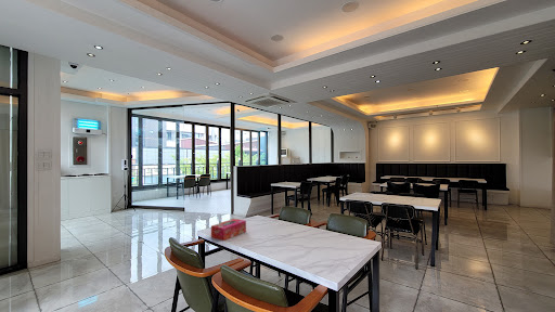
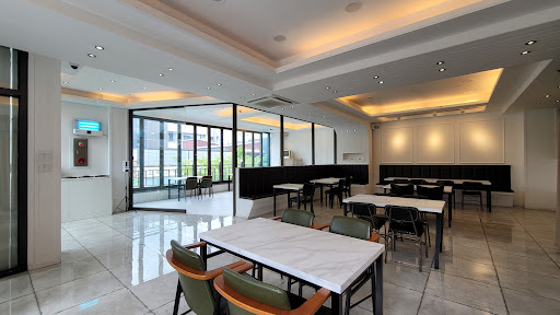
- tissue box (229, 229)
